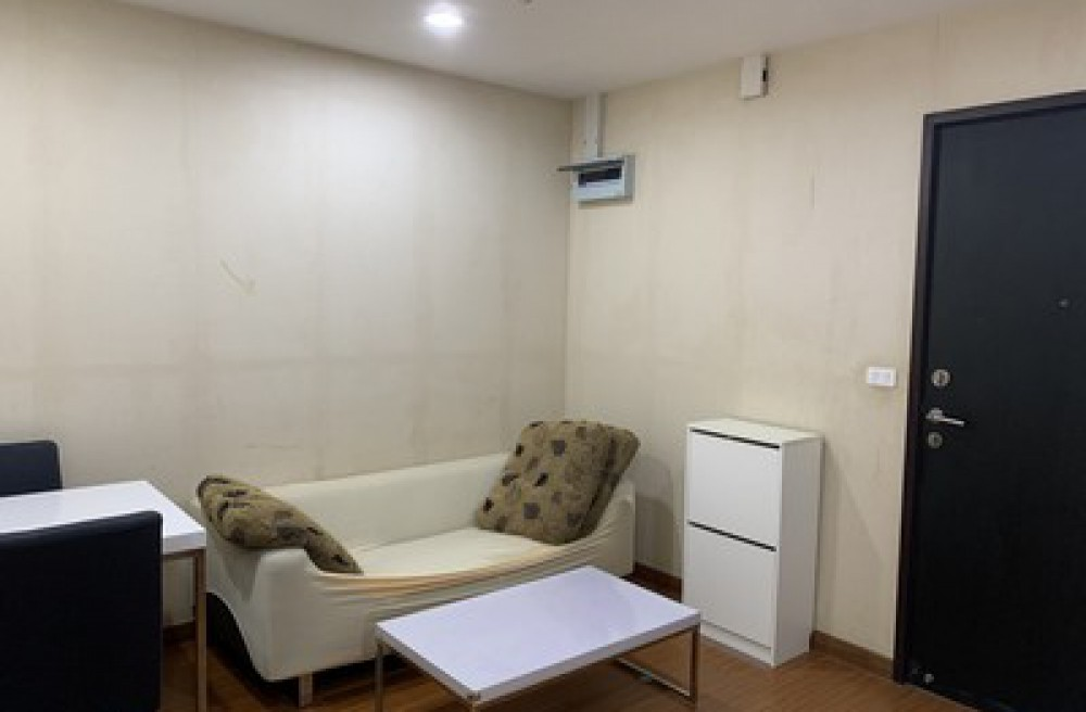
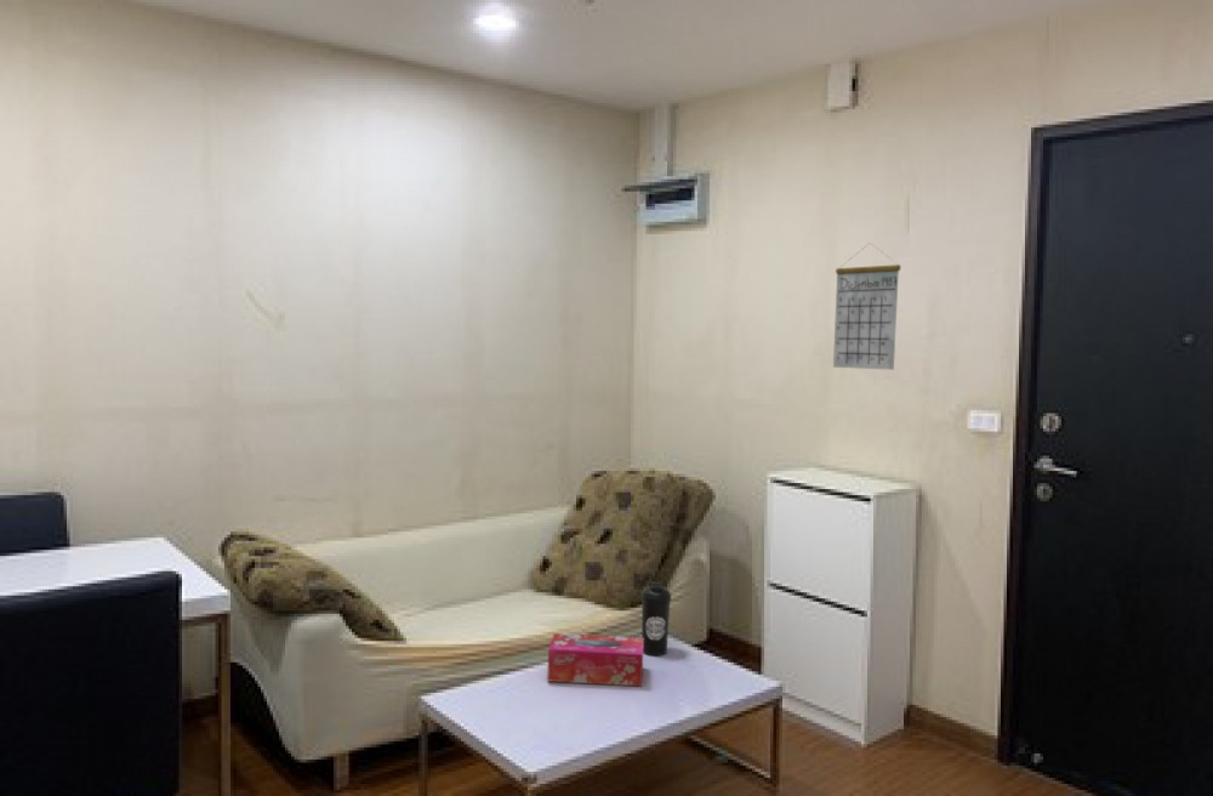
+ water bottle (655, 618)
+ calendar (865, 305)
+ tissue box (596, 659)
